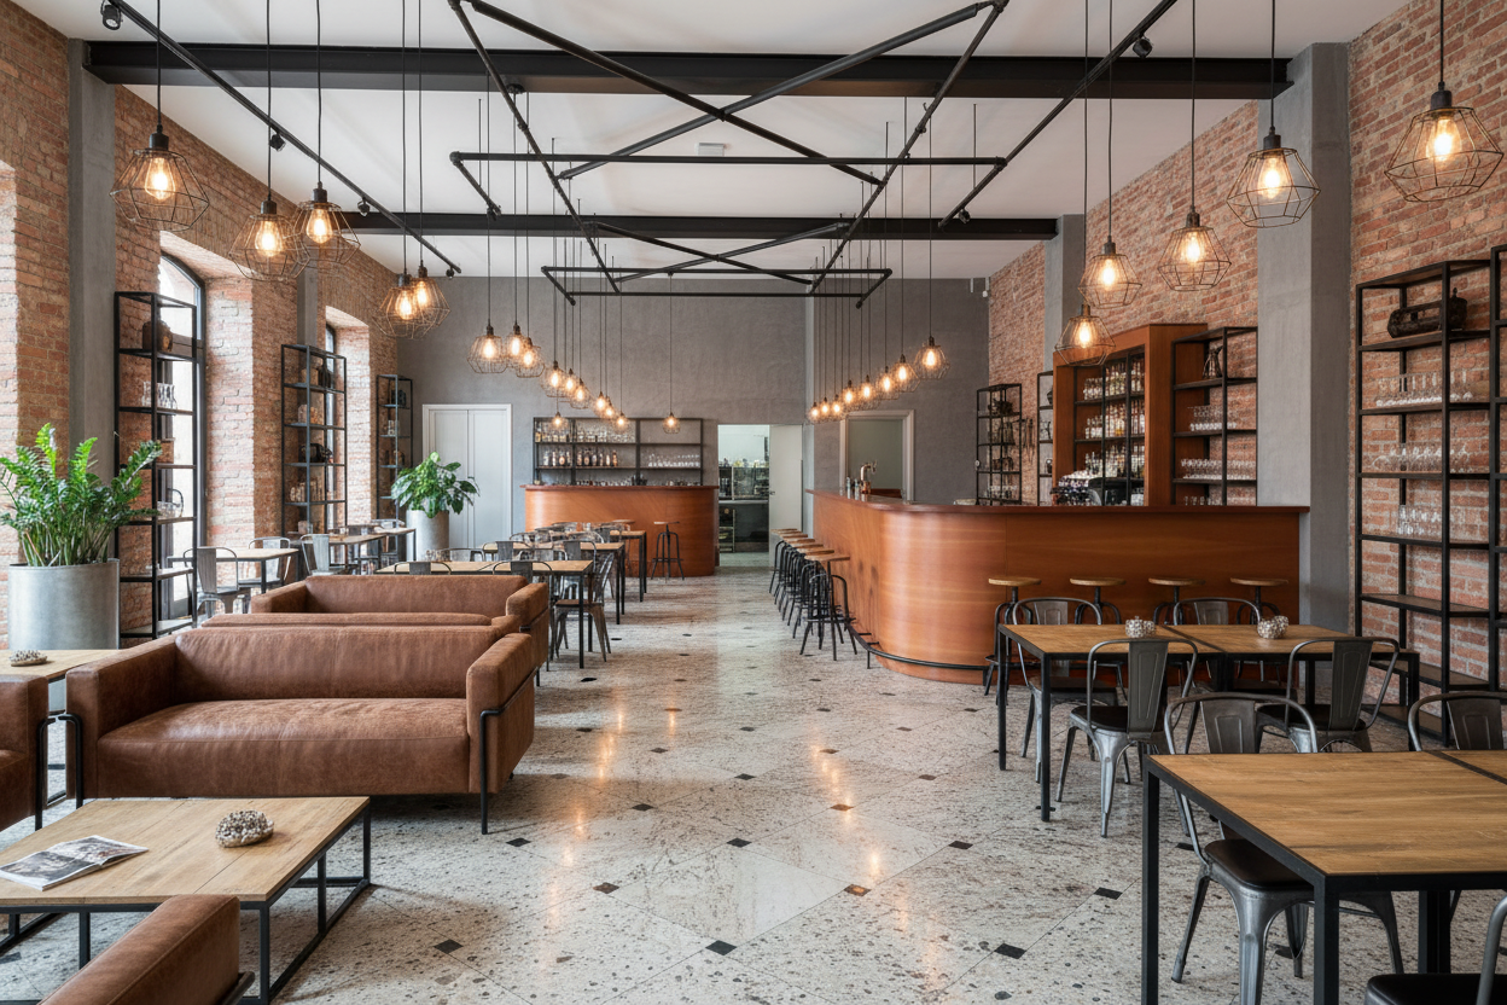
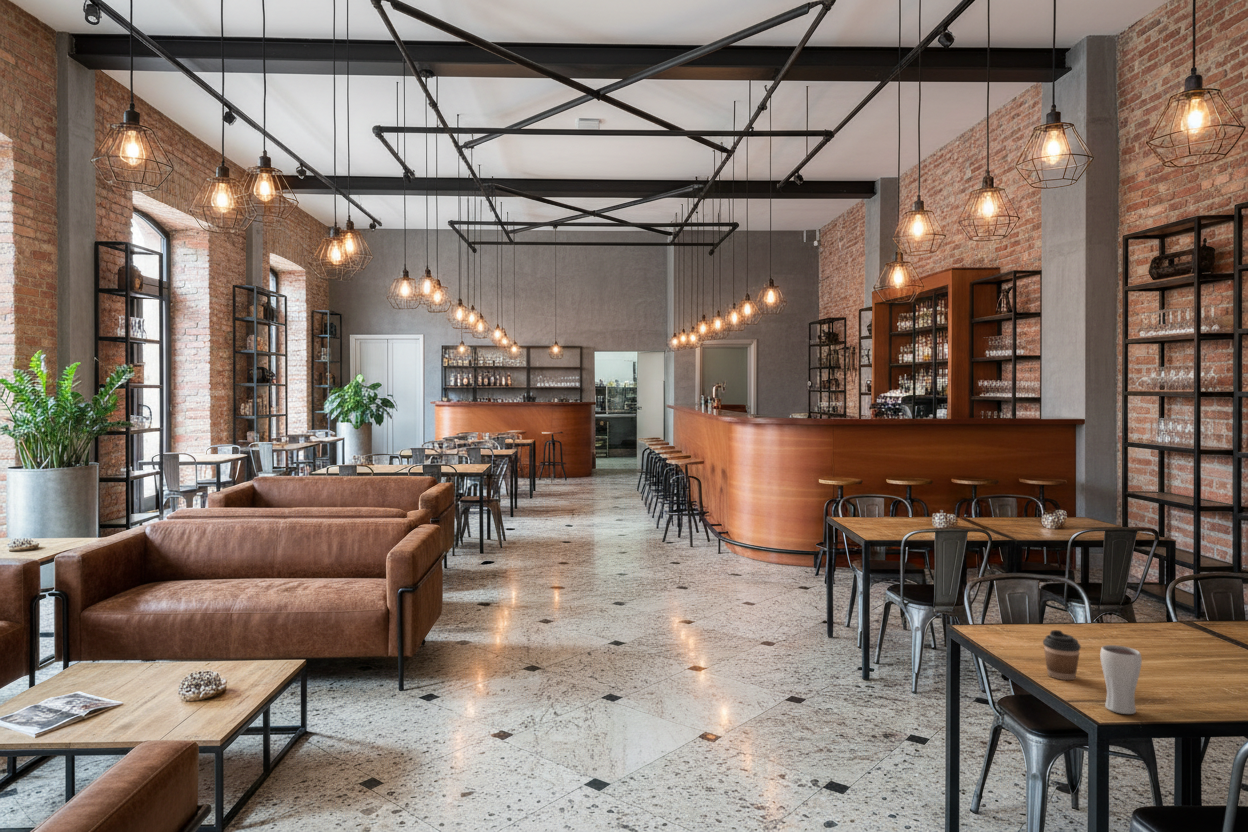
+ coffee cup (1061, 654)
+ drinking glass (1120, 680)
